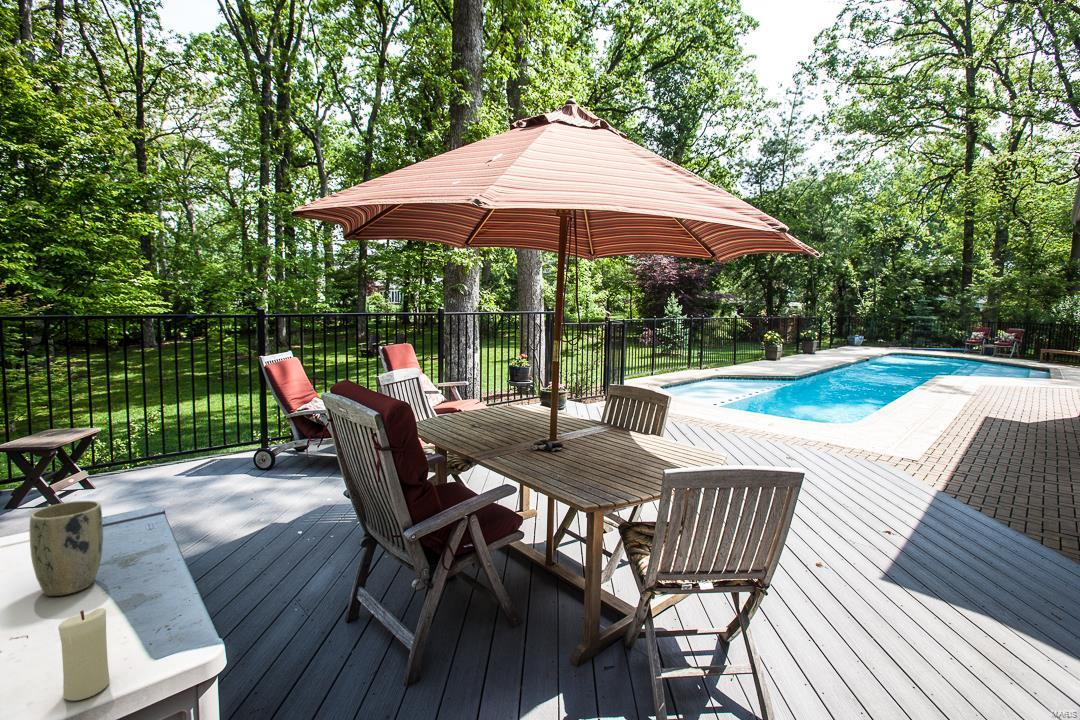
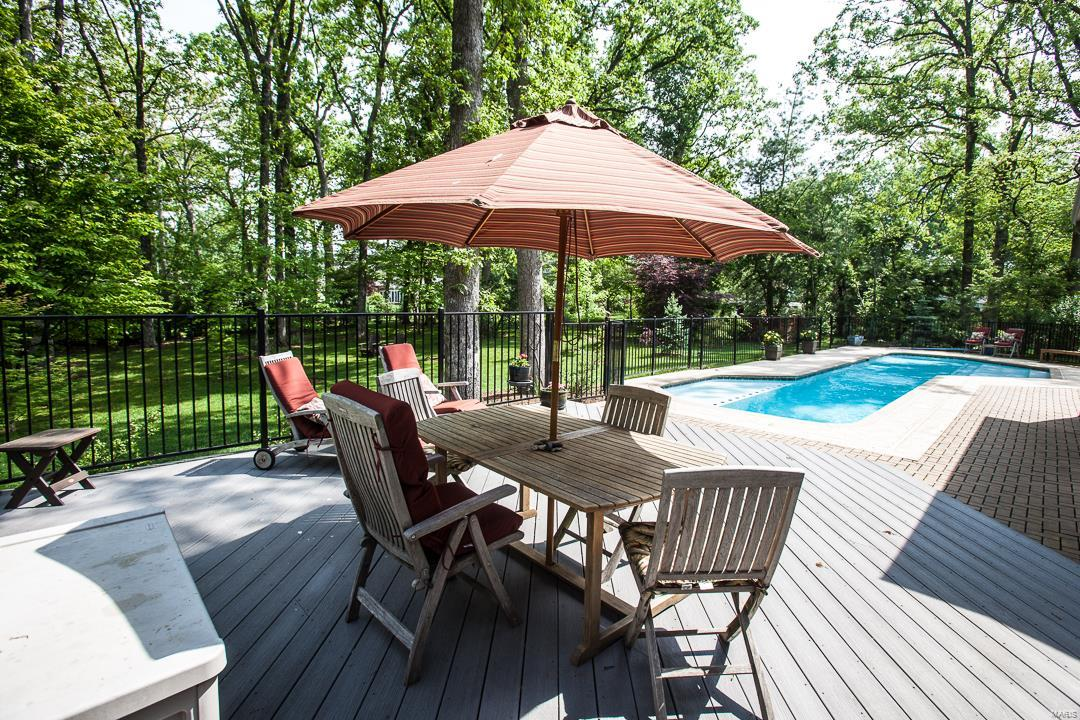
- candle (84, 649)
- plant pot (68, 548)
